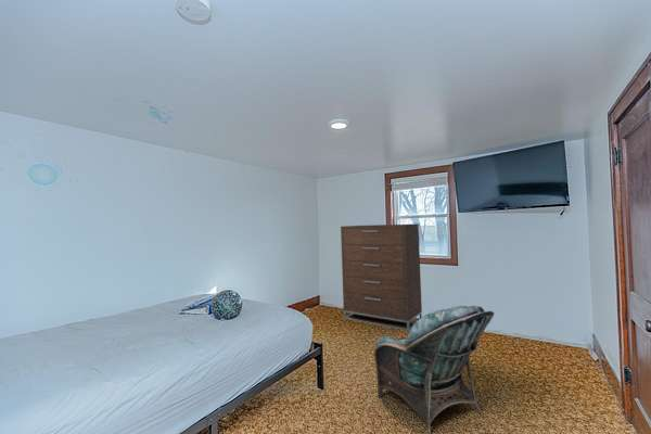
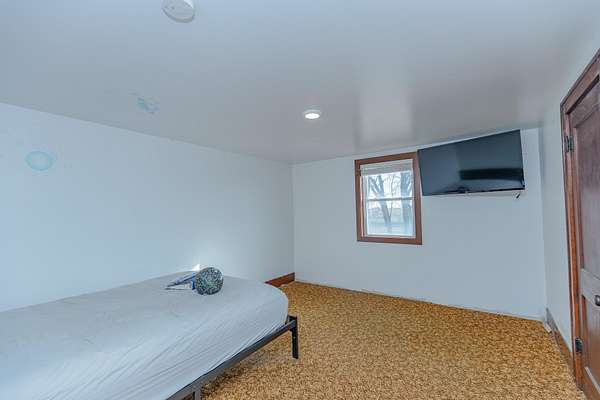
- armchair (431, 352)
- dresser (380, 272)
